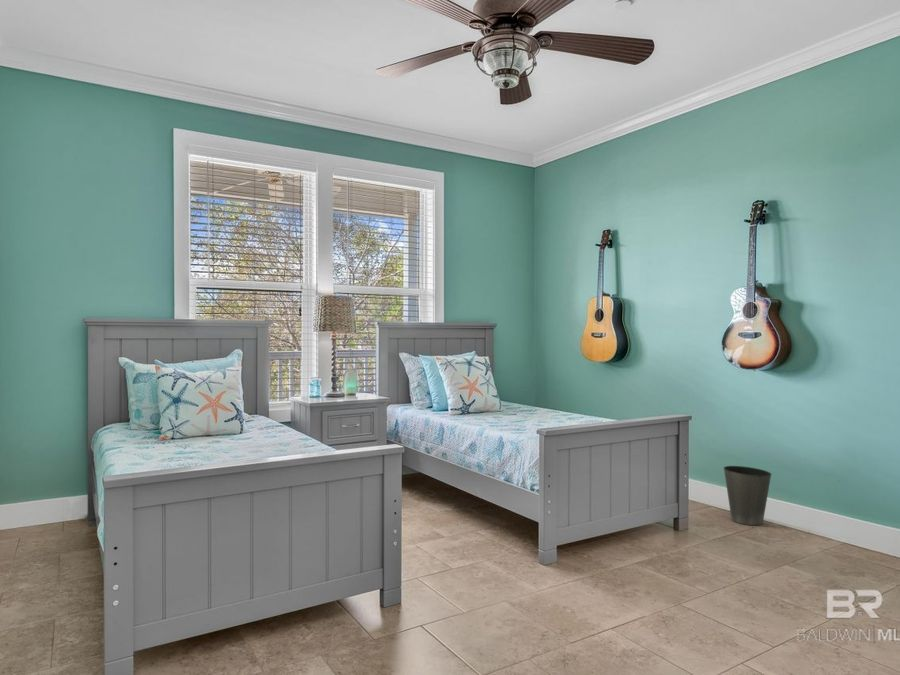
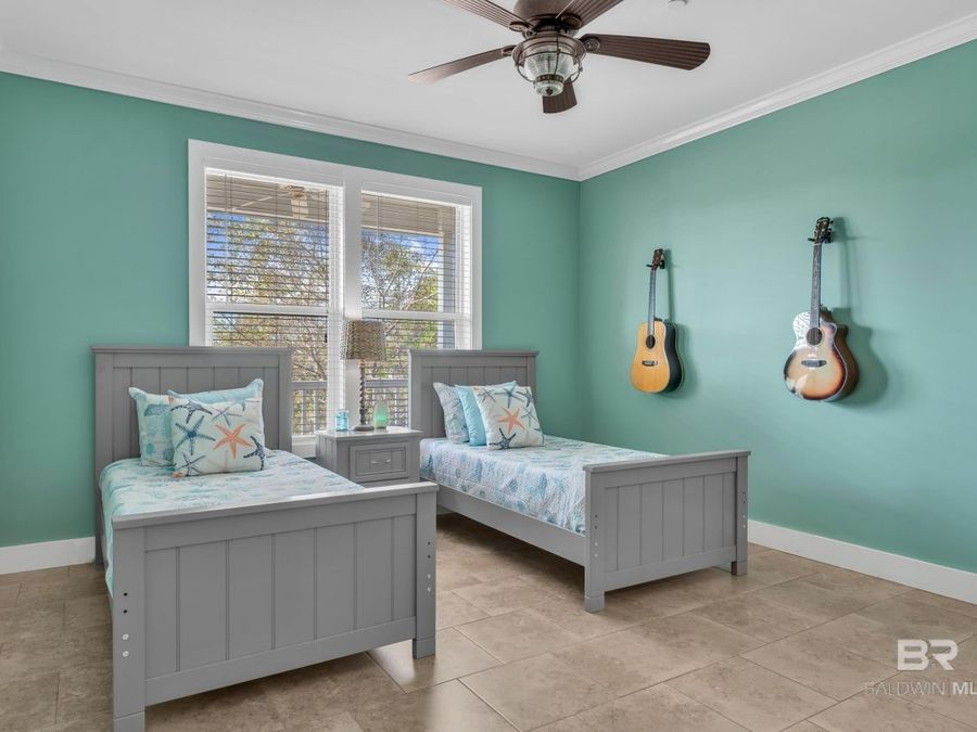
- waste basket (746, 495)
